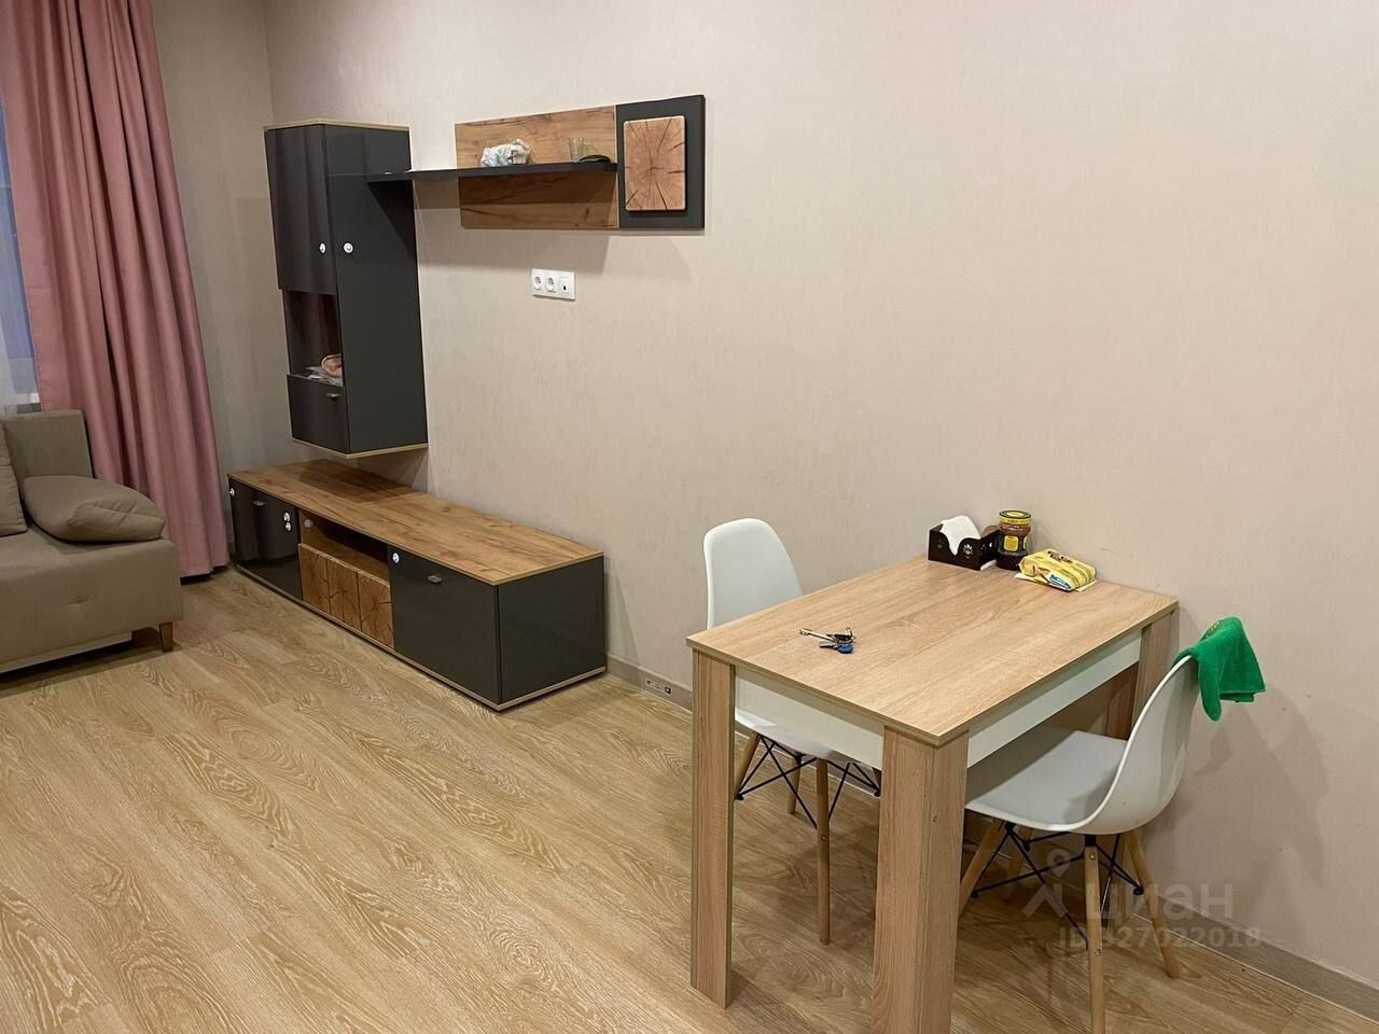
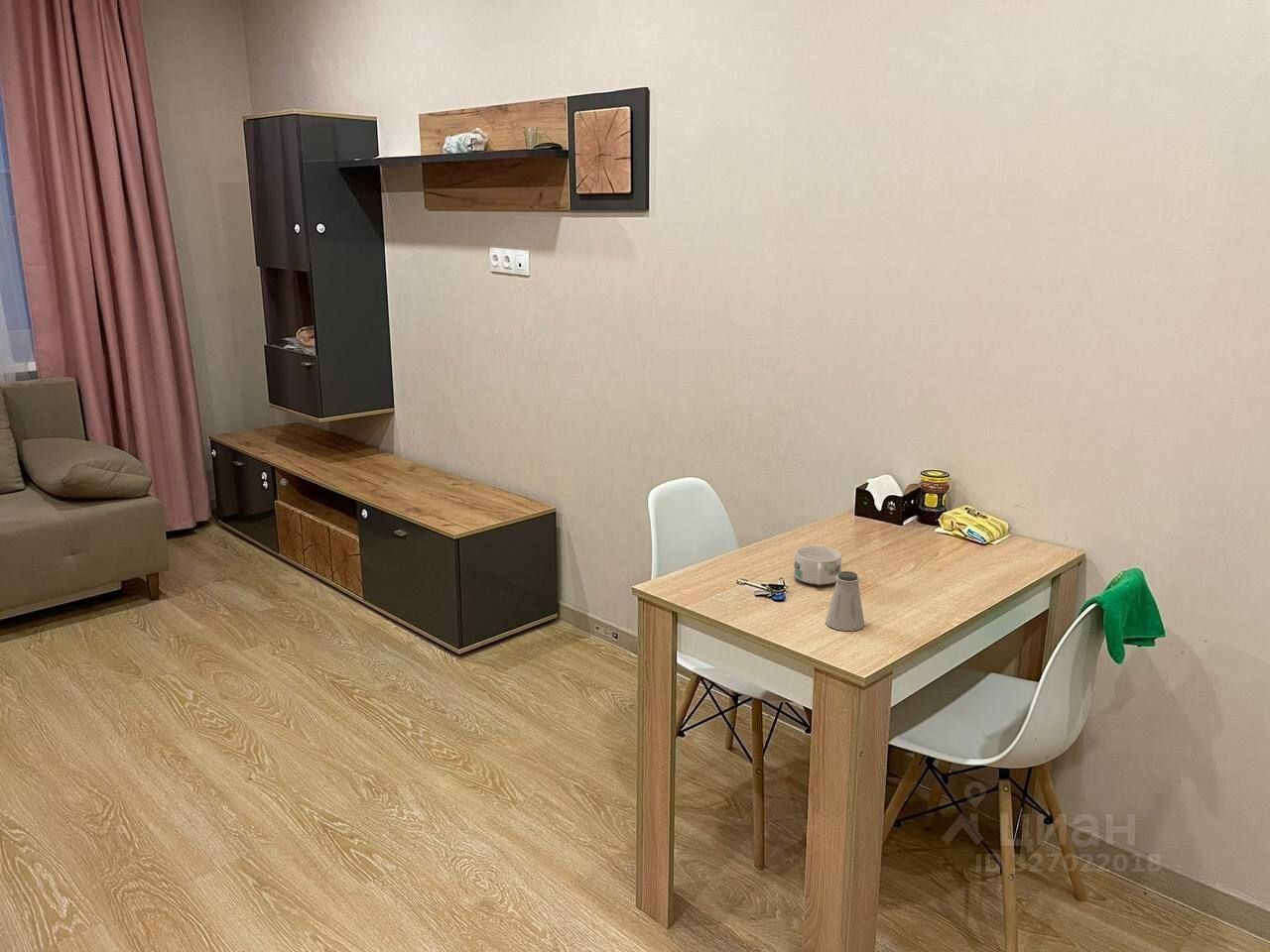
+ mug (818, 567)
+ saltshaker (846, 598)
